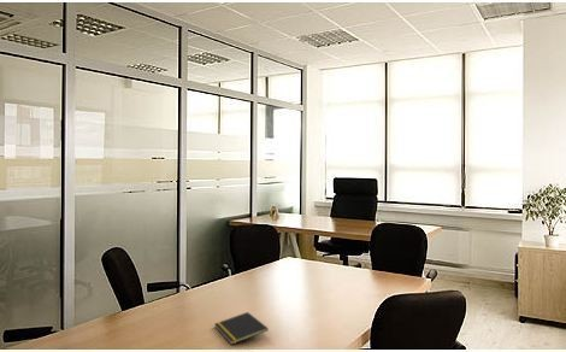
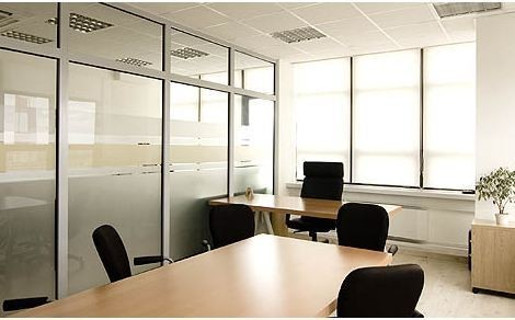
- notepad (240, 327)
